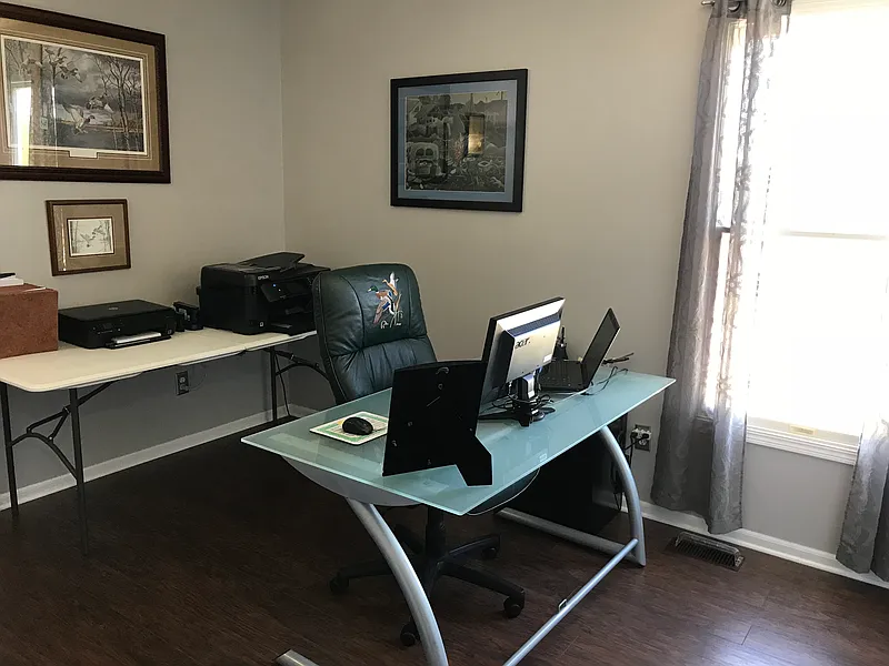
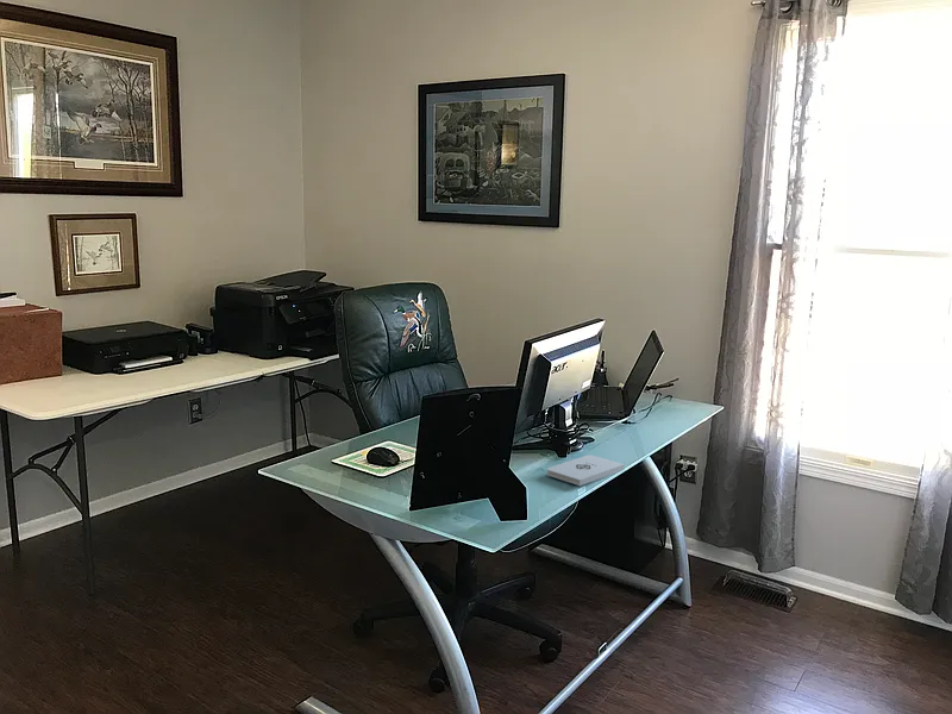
+ notepad (584, 469)
